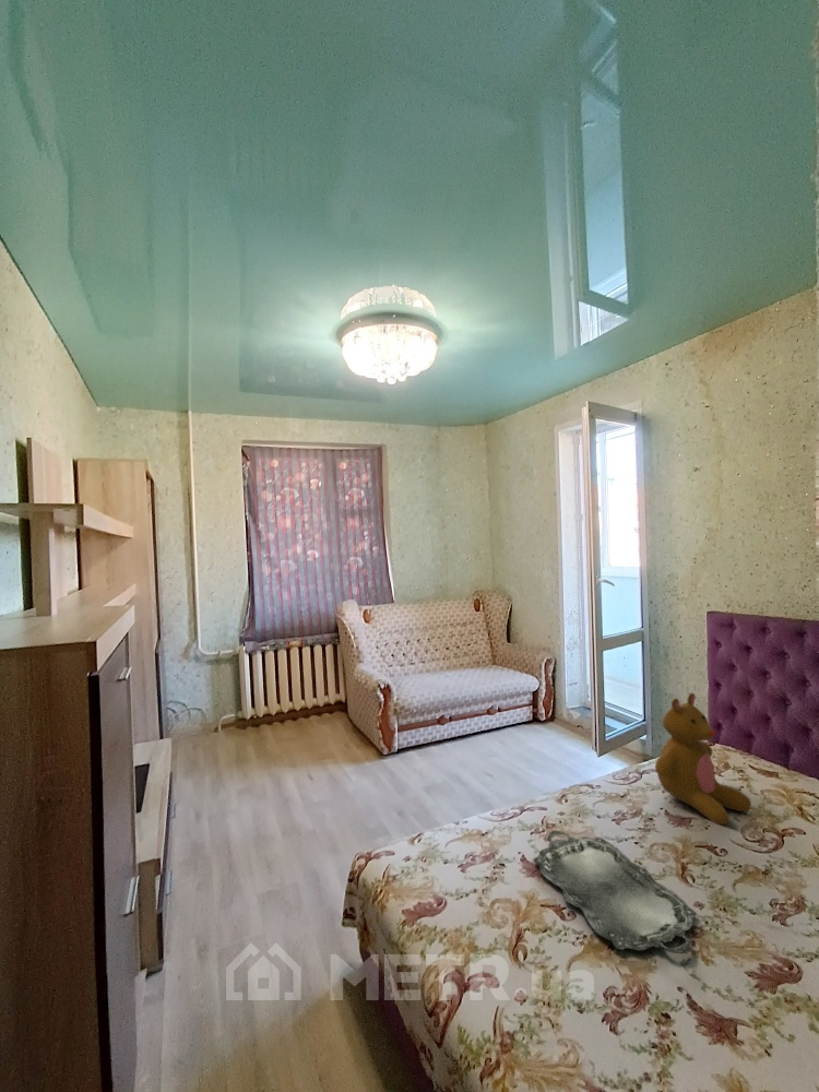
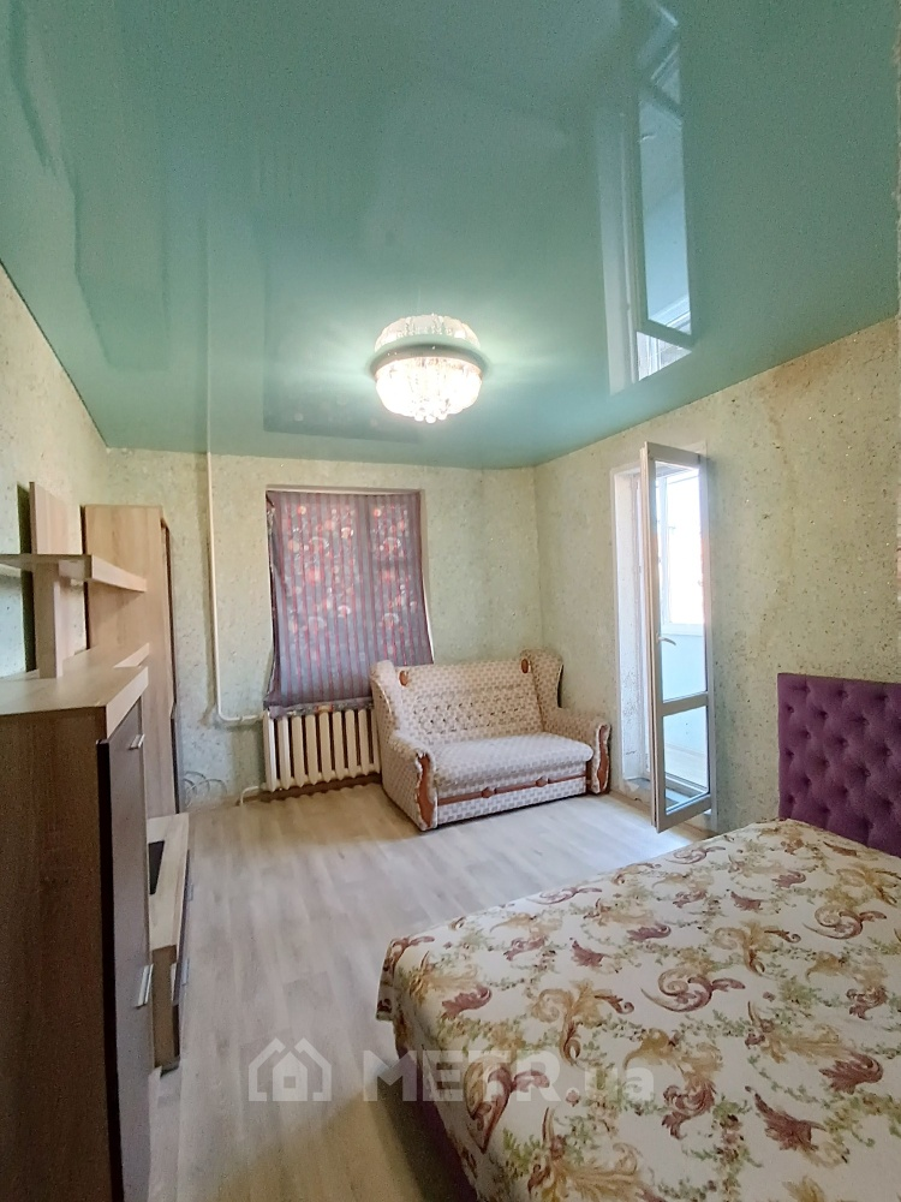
- serving tray (607, 885)
- teddy bear (699, 751)
